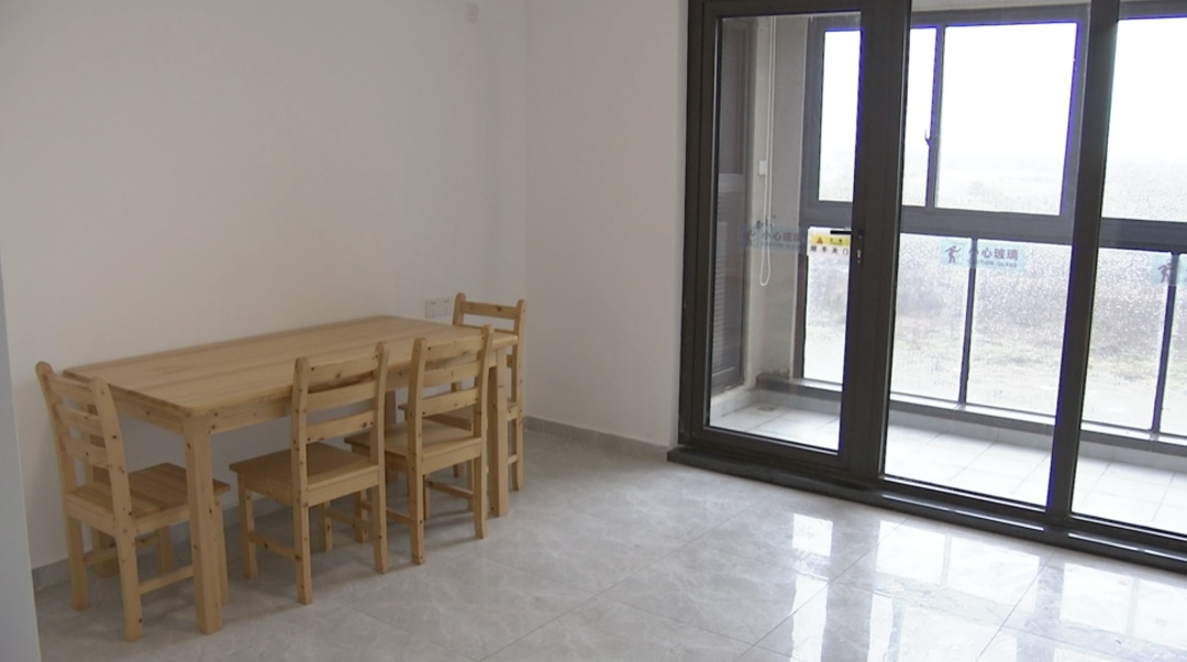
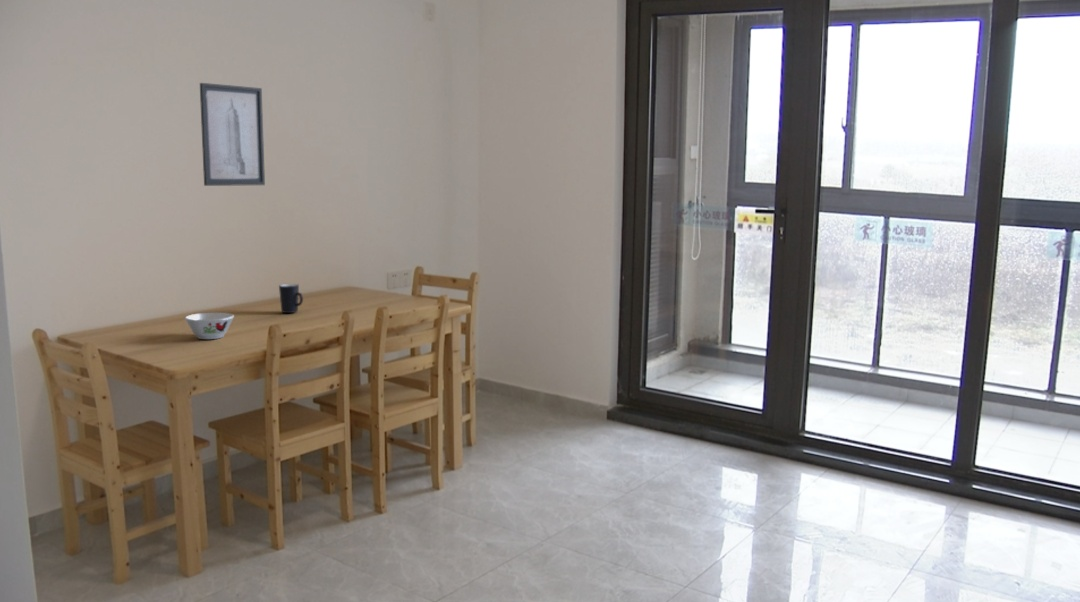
+ bowl (210, 326)
+ wall art (233, 135)
+ mug (292, 299)
